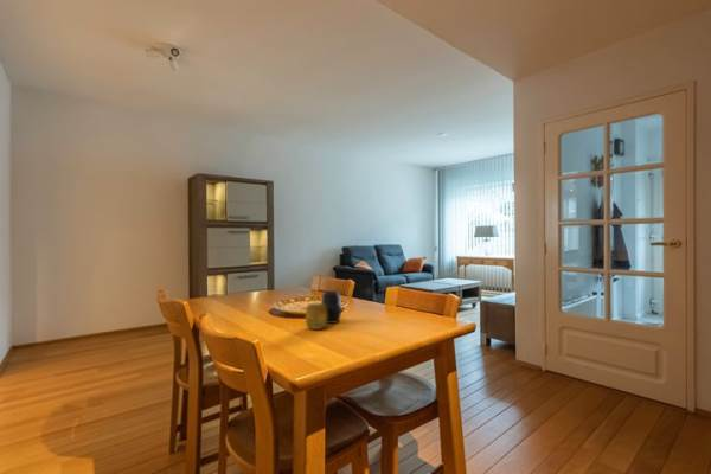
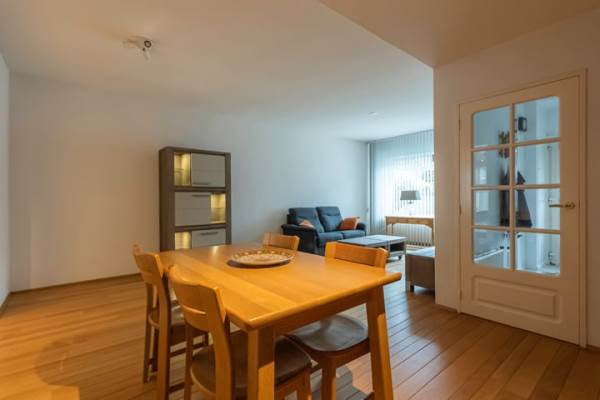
- vase (324, 308)
